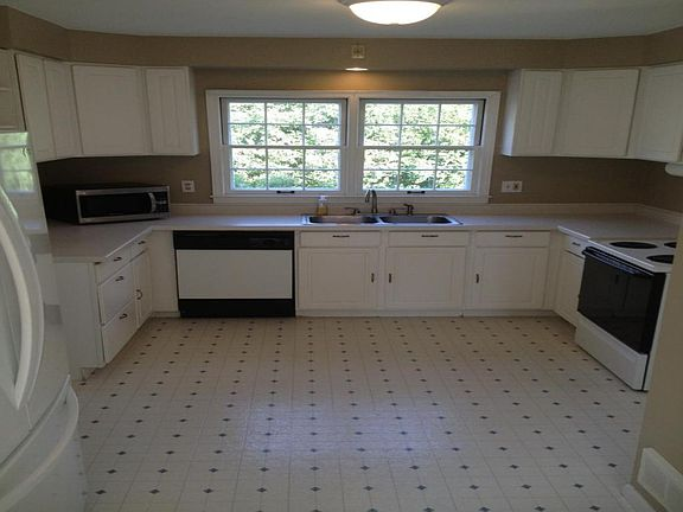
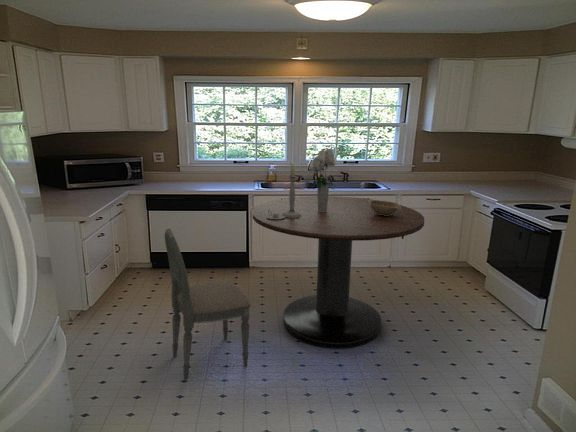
+ bouquet (321, 179)
+ candlestick (290, 190)
+ dining table (333, 268)
+ decorative bowl (384, 208)
+ dining chair (206, 294)
